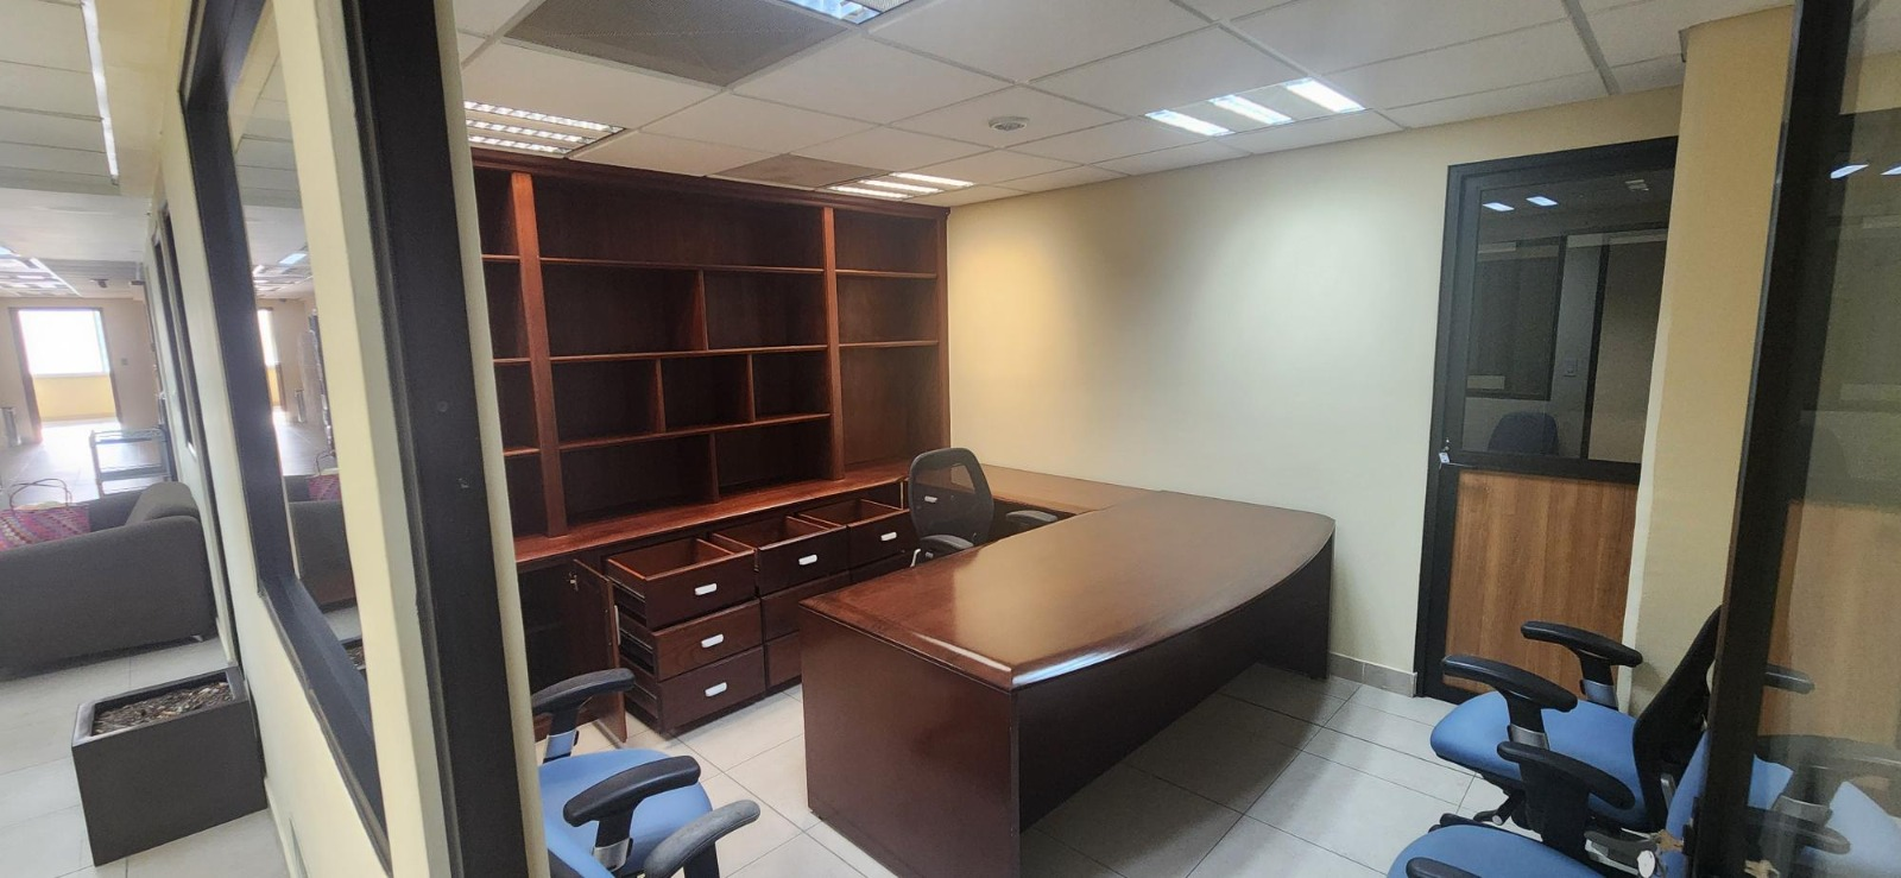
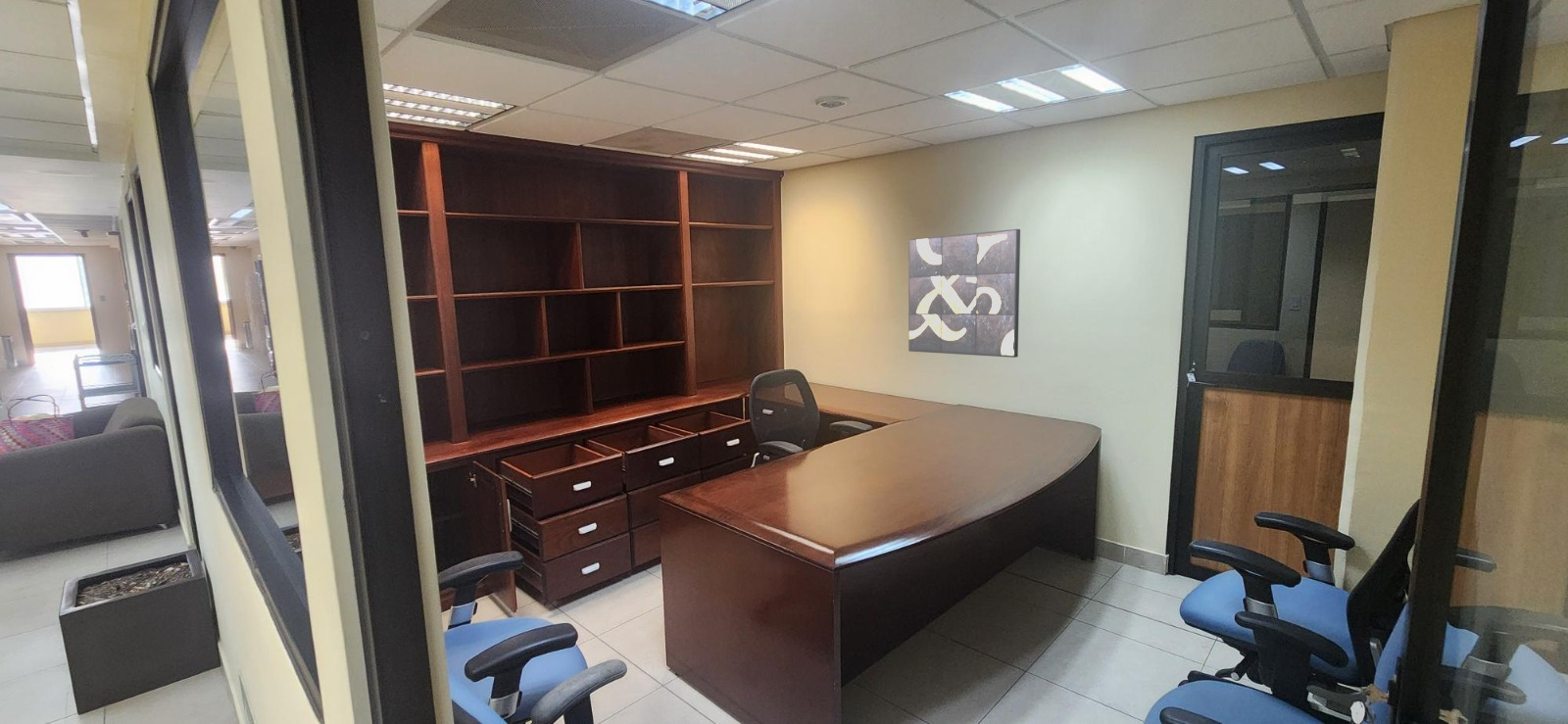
+ wall art (960, 295)
